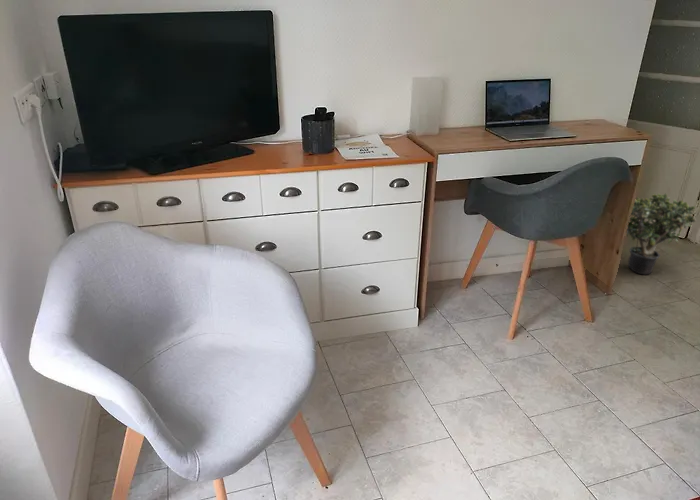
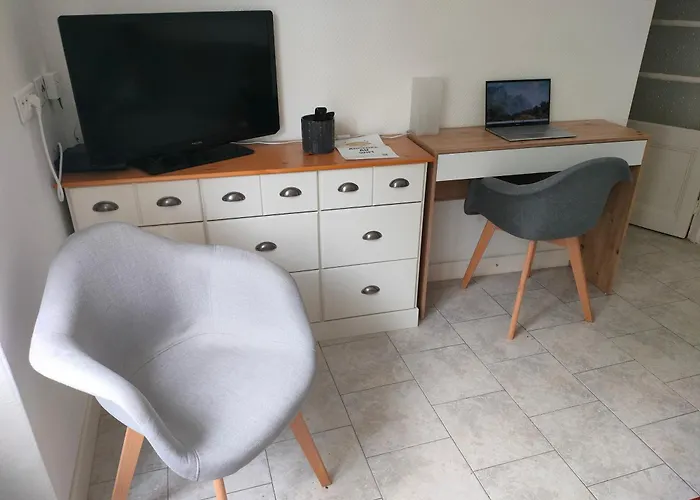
- potted plant (655, 234)
